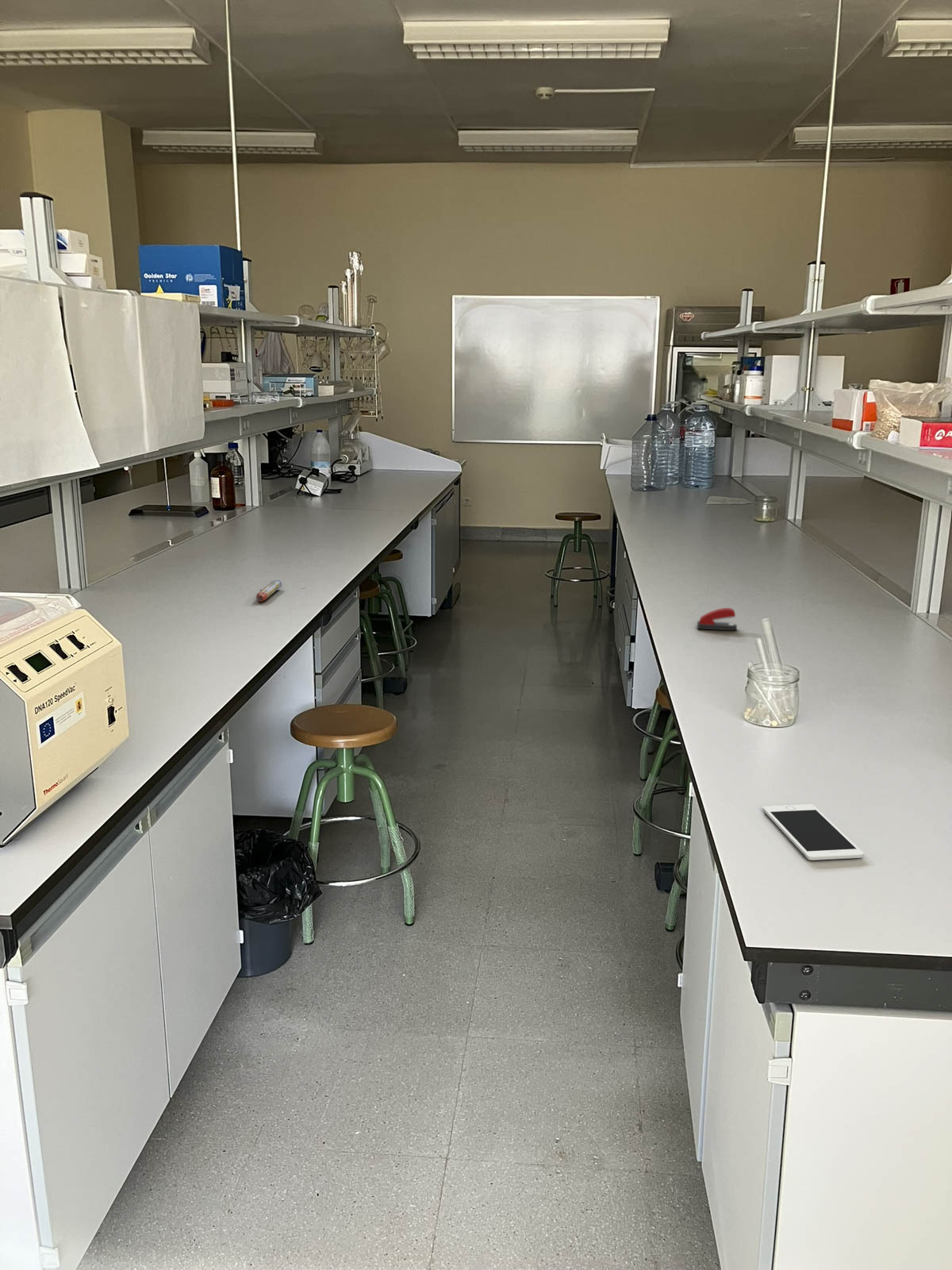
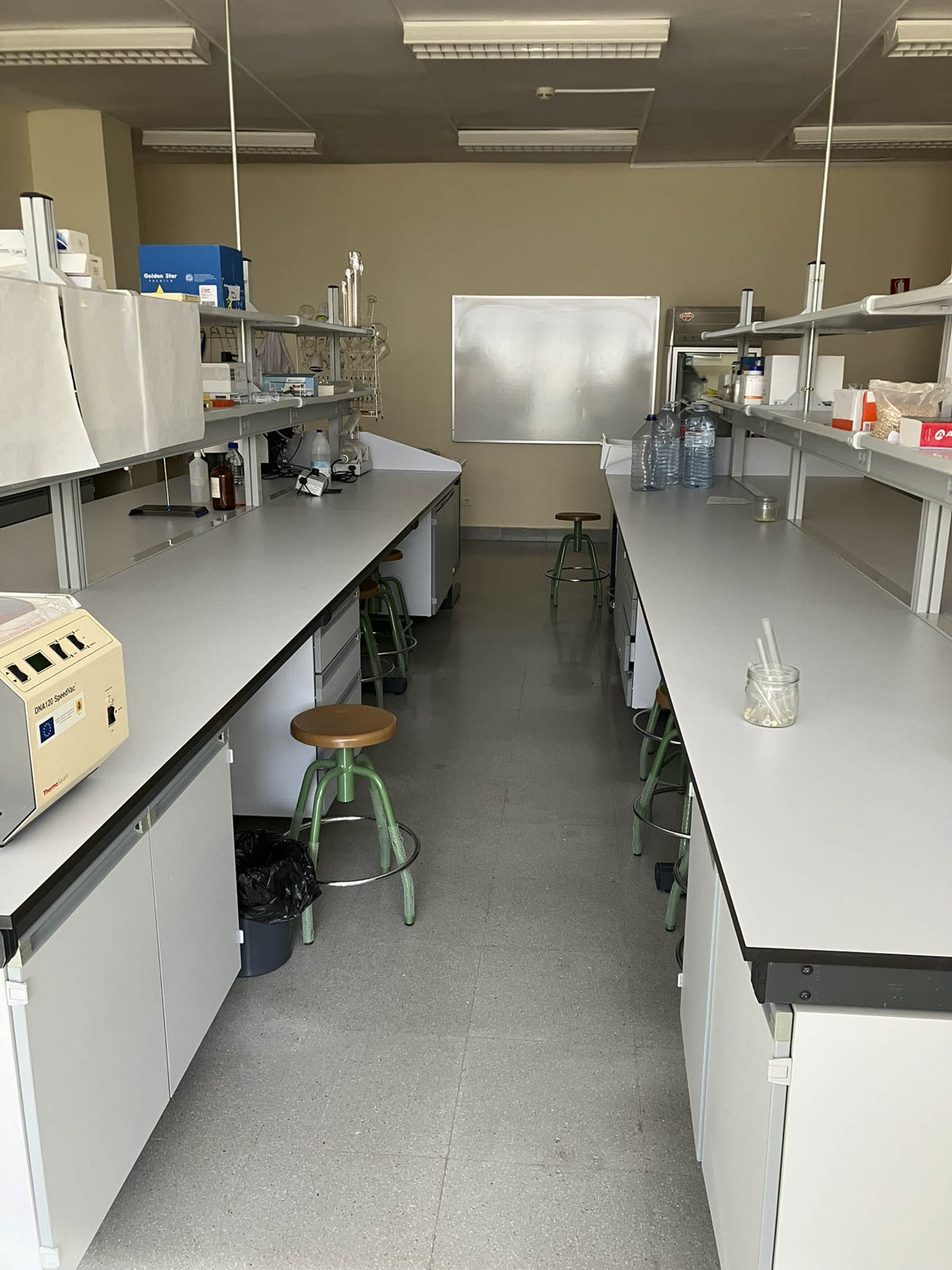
- marker pen (267, 591)
- cell phone (810, 830)
- stapler (717, 618)
